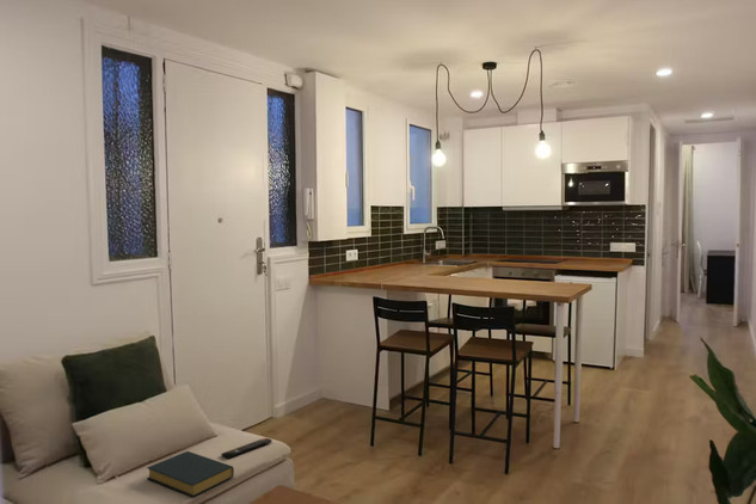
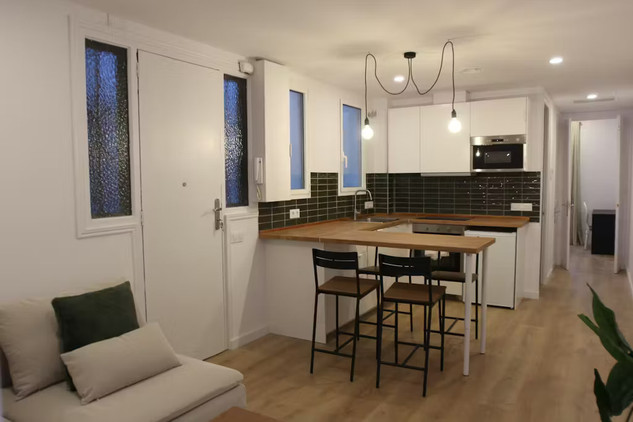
- remote control (247, 447)
- hardback book (190, 472)
